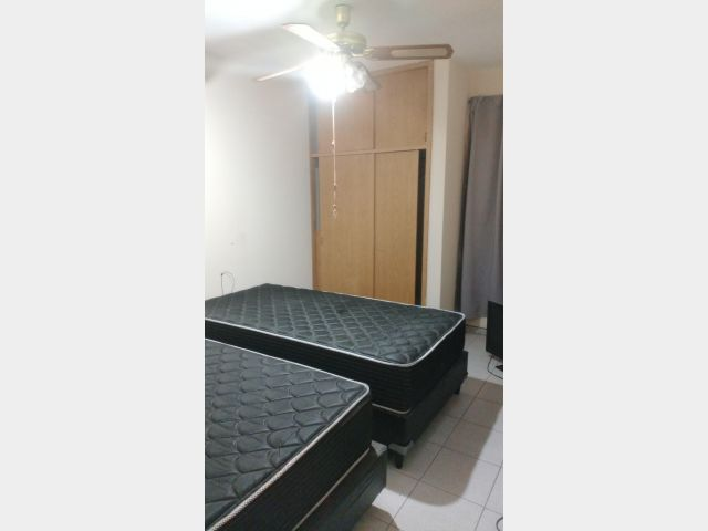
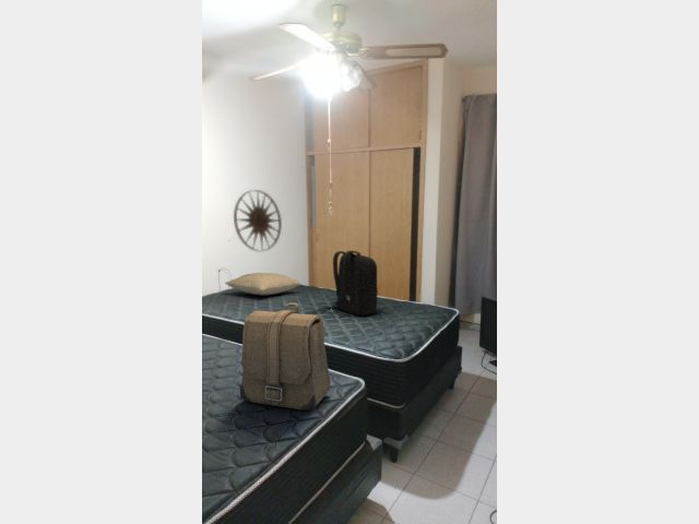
+ pillow (263, 283)
+ backpack (284, 354)
+ backpack (351, 282)
+ wall art (259, 221)
